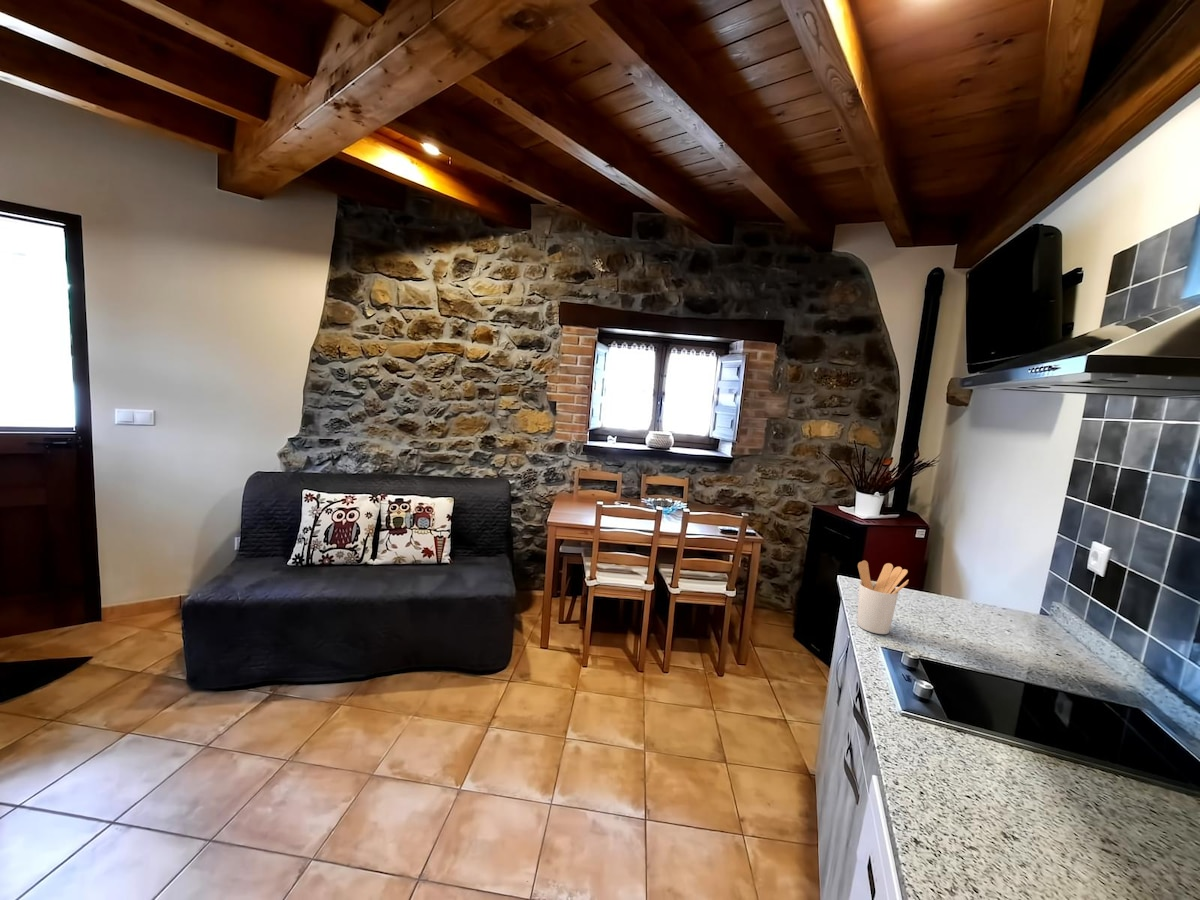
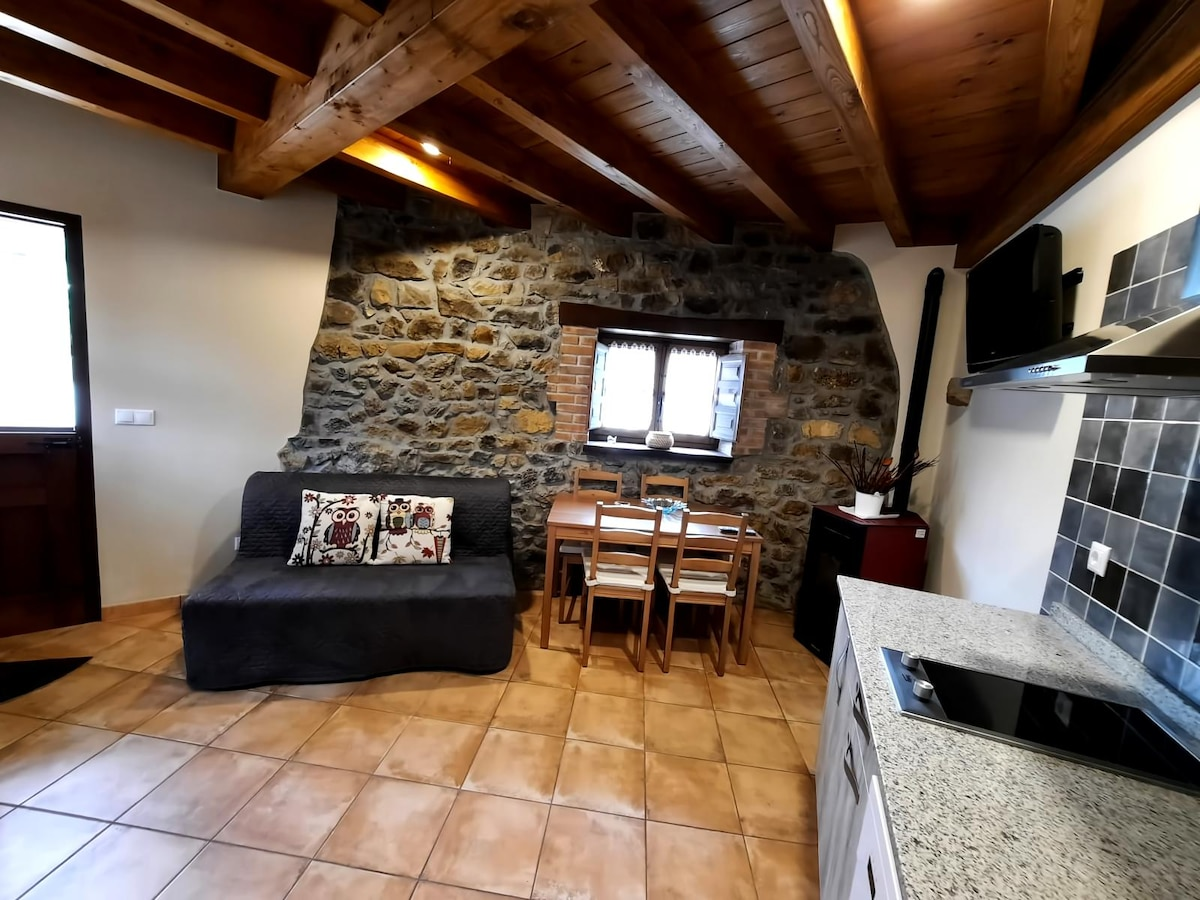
- utensil holder (881, 595)
